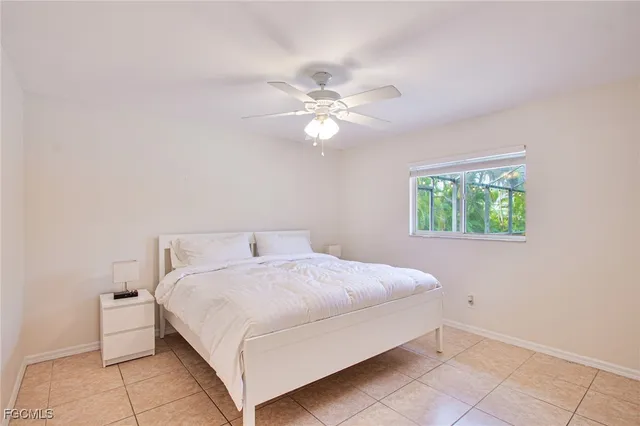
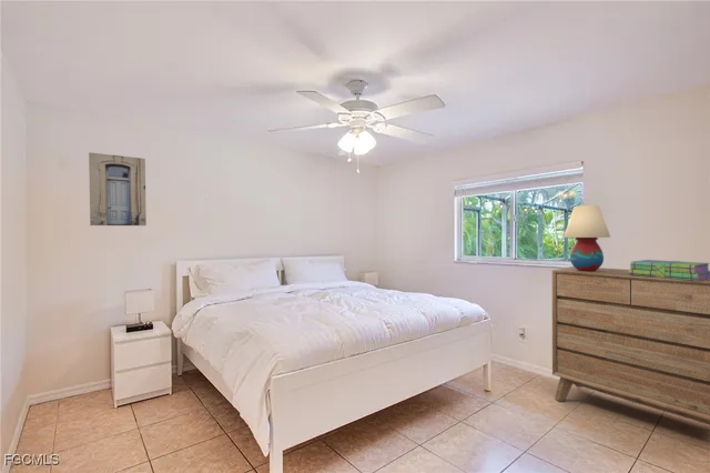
+ stack of books (668, 269)
+ table lamp (586, 238)
+ dresser (638, 343)
+ wall art (118, 190)
